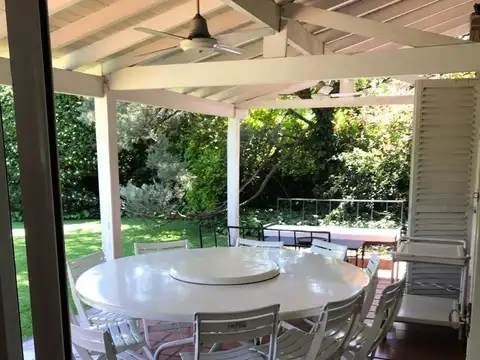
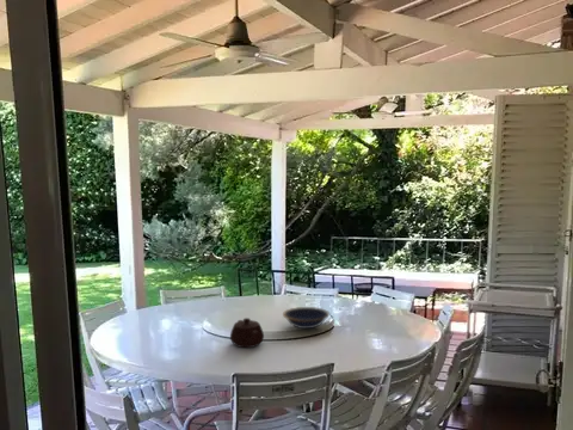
+ teapot (247, 332)
+ bowl (306, 319)
